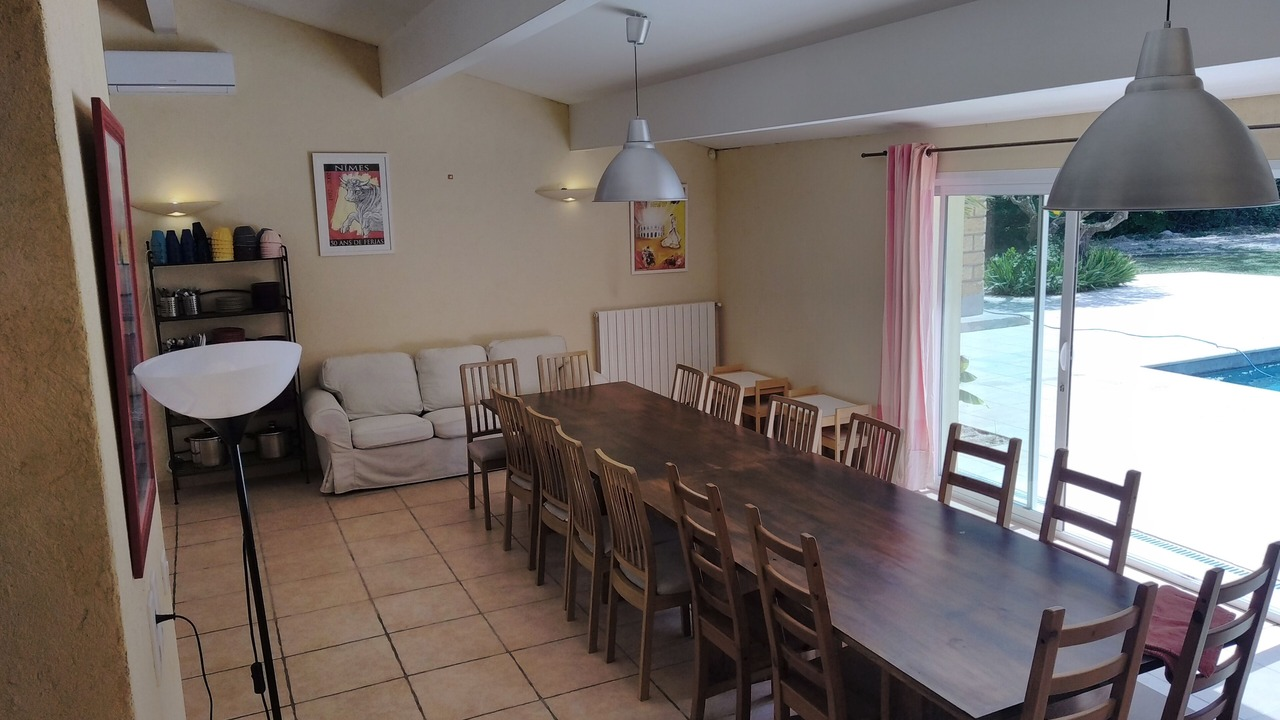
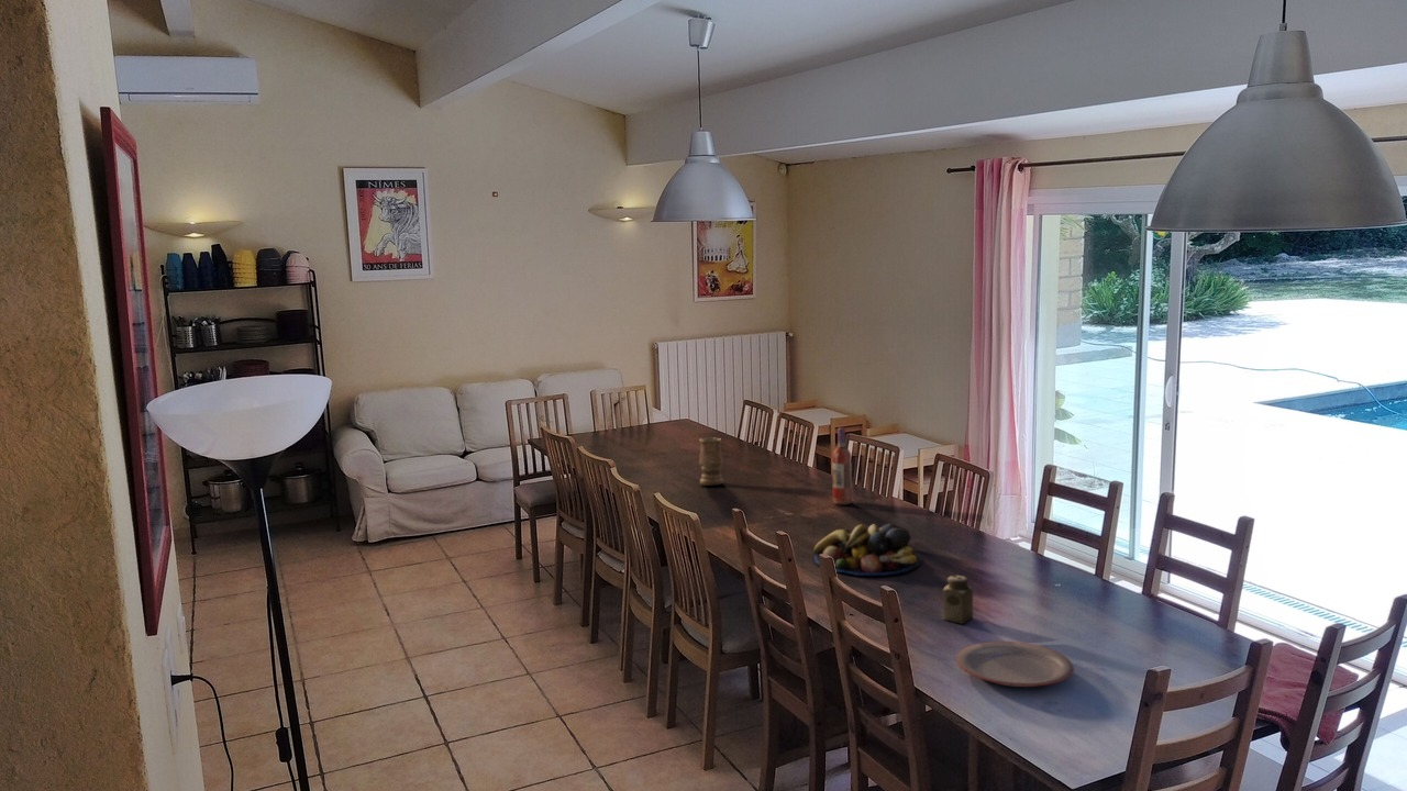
+ fruit bowl (866, 542)
+ wine bottle (841, 466)
+ vase (710, 461)
+ salt shaker (957, 598)
+ plate (1013, 666)
